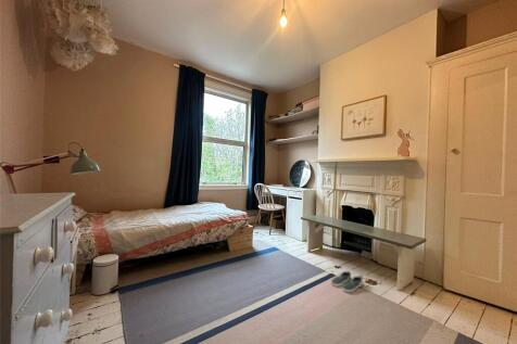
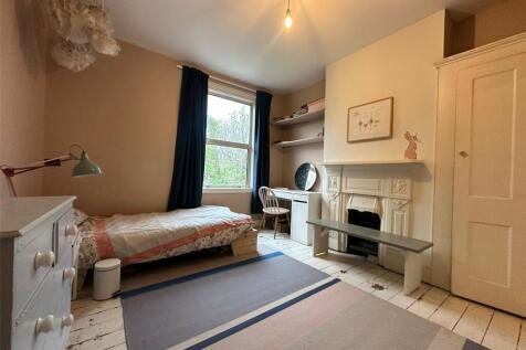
- shoe (346, 280)
